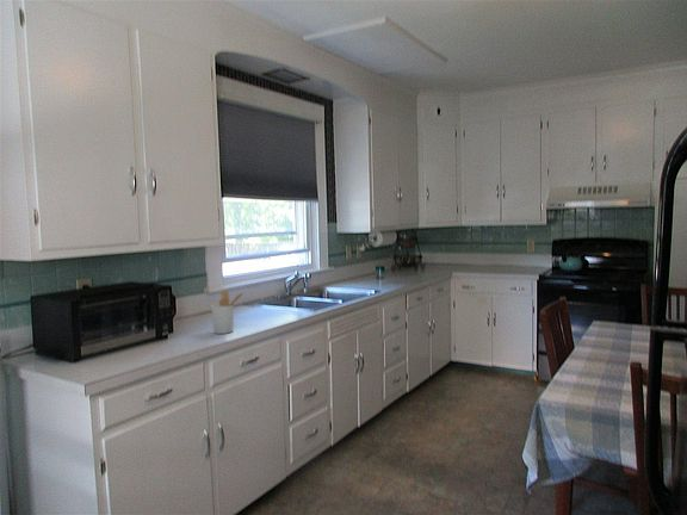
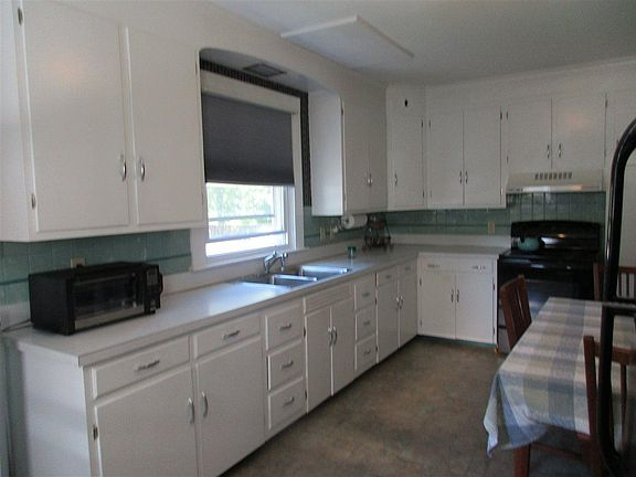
- utensil holder (228, 311)
